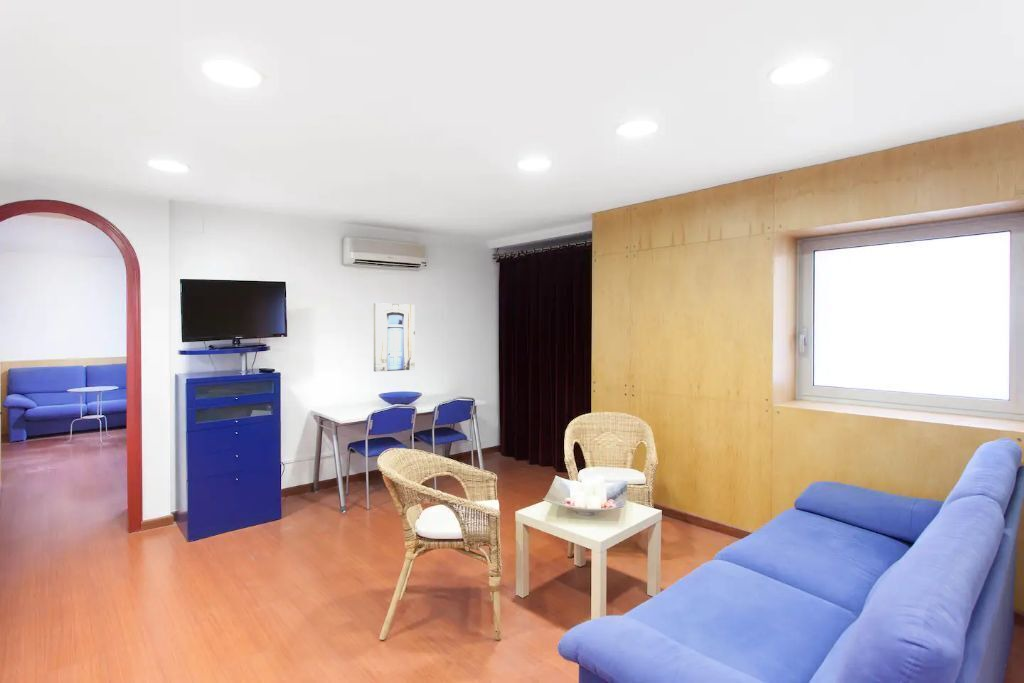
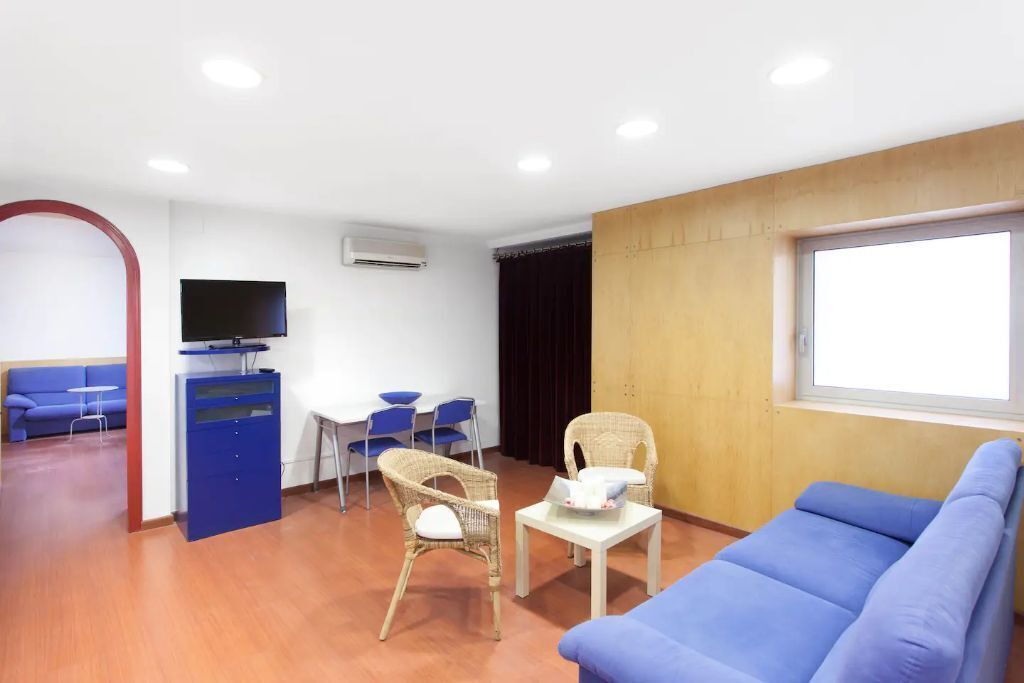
- wall art (394, 337)
